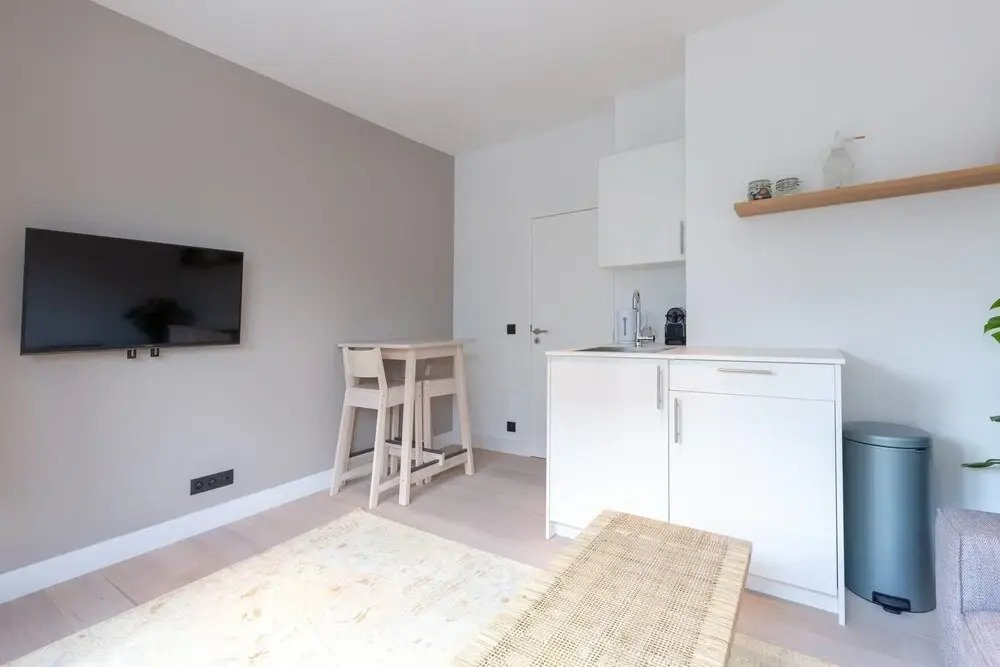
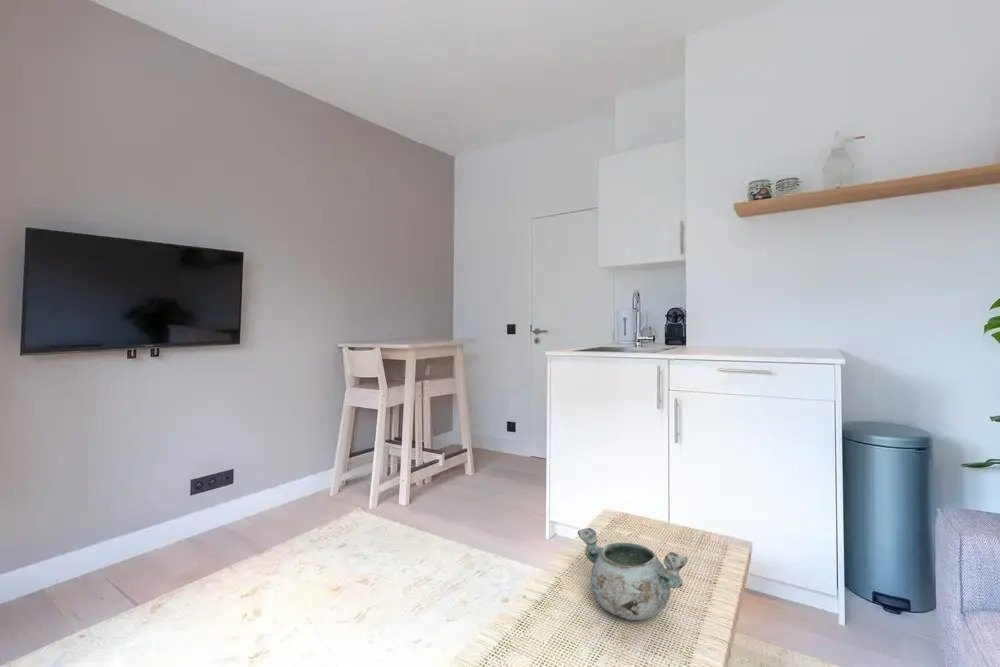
+ decorative bowl (627, 573)
